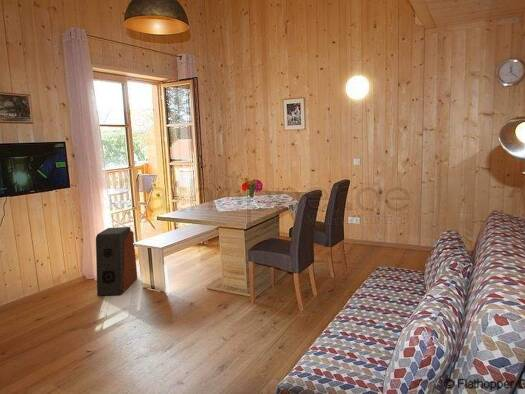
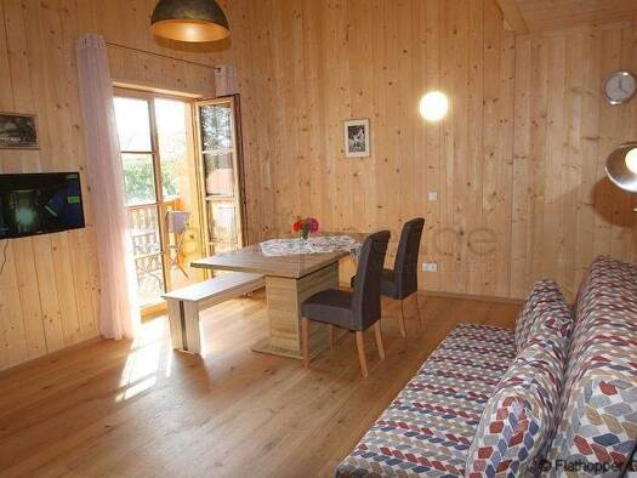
- speaker (114, 259)
